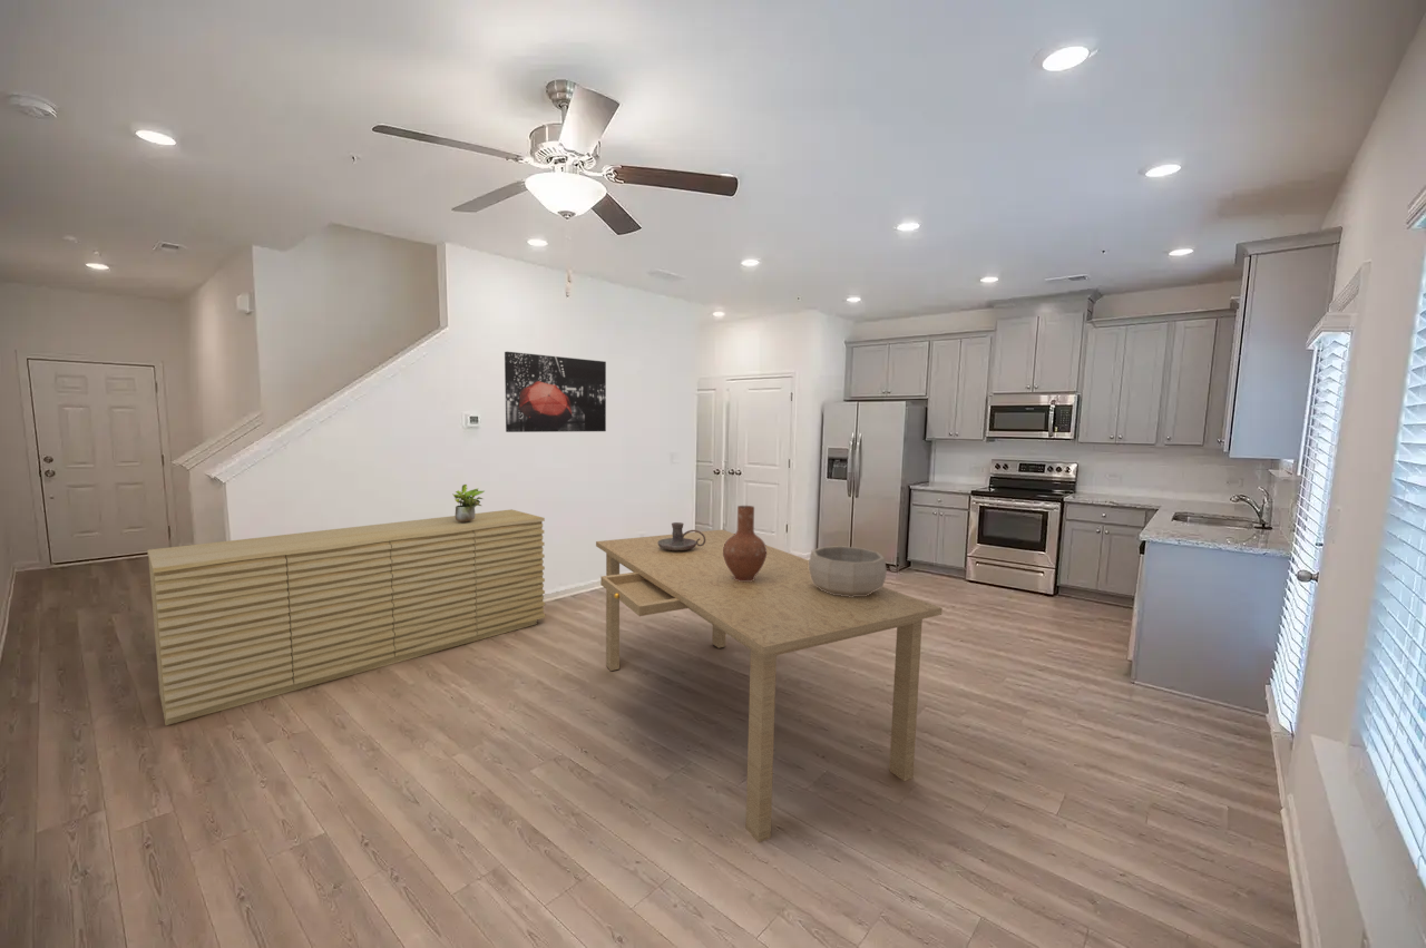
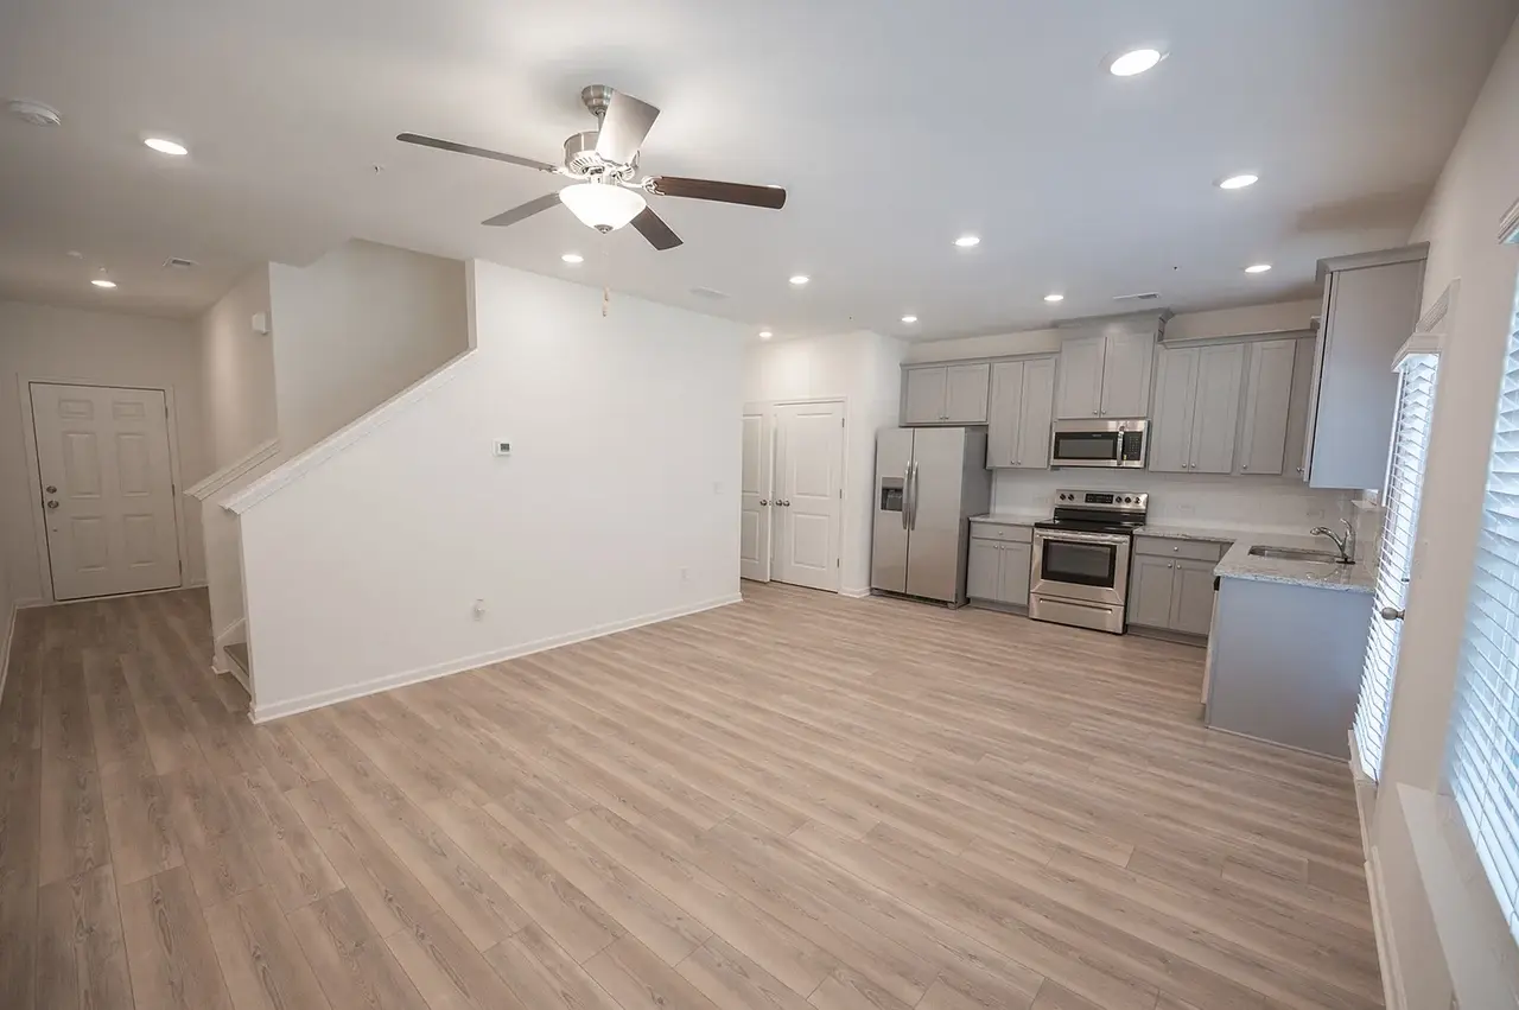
- wall art (558, 394)
- potted plant (467, 504)
- decorative bowl (846, 570)
- dining table (716, 644)
- candle holder (682, 536)
- vase (744, 543)
- sideboard (380, 593)
